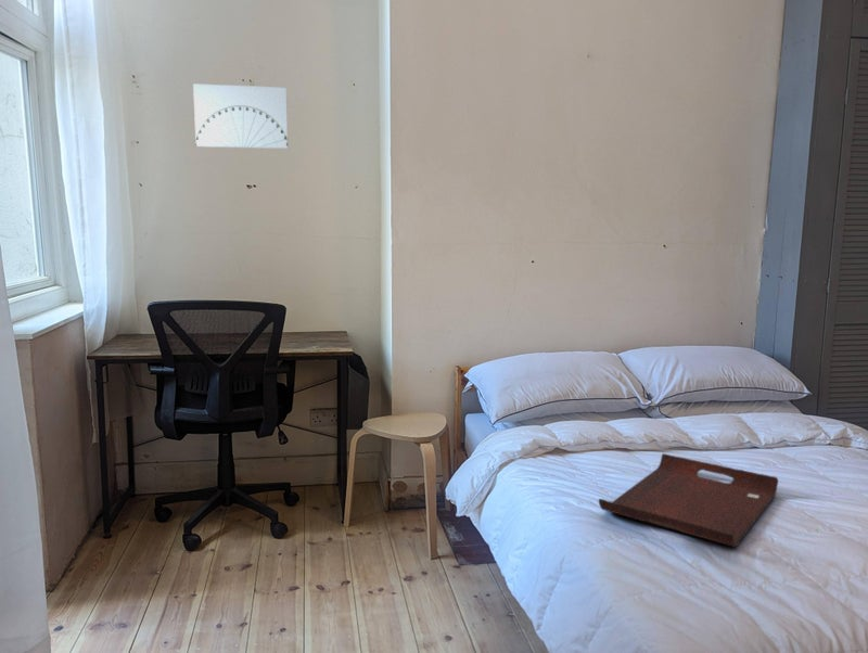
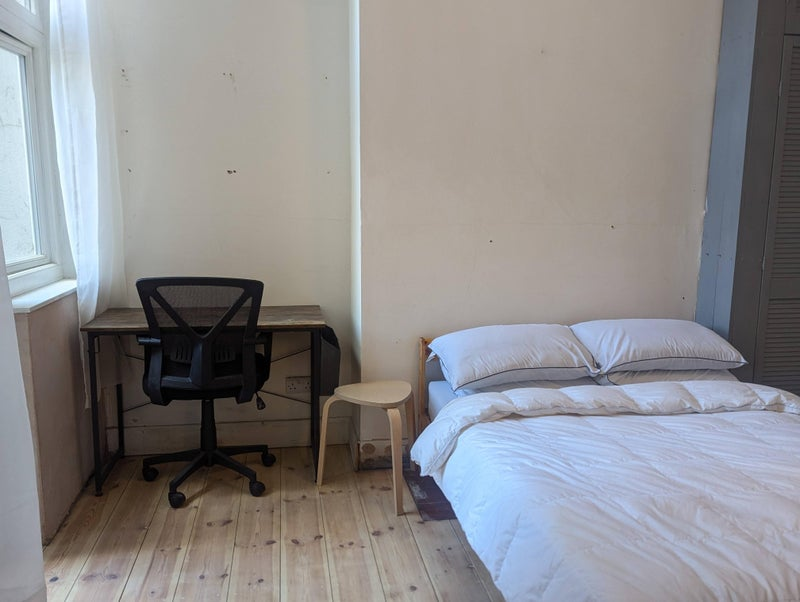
- serving tray (691, 496)
- wall art (241, 116)
